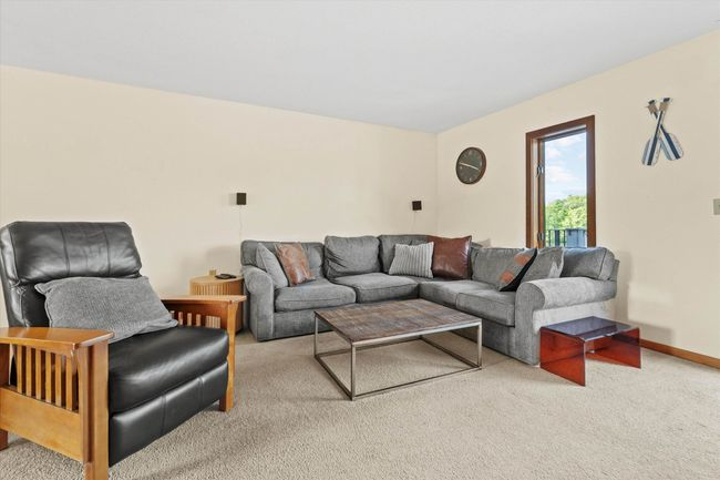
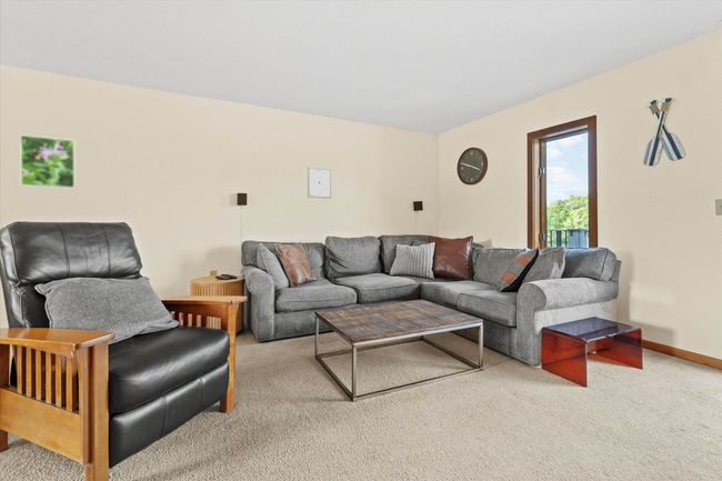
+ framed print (49, 162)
+ wall art (319, 182)
